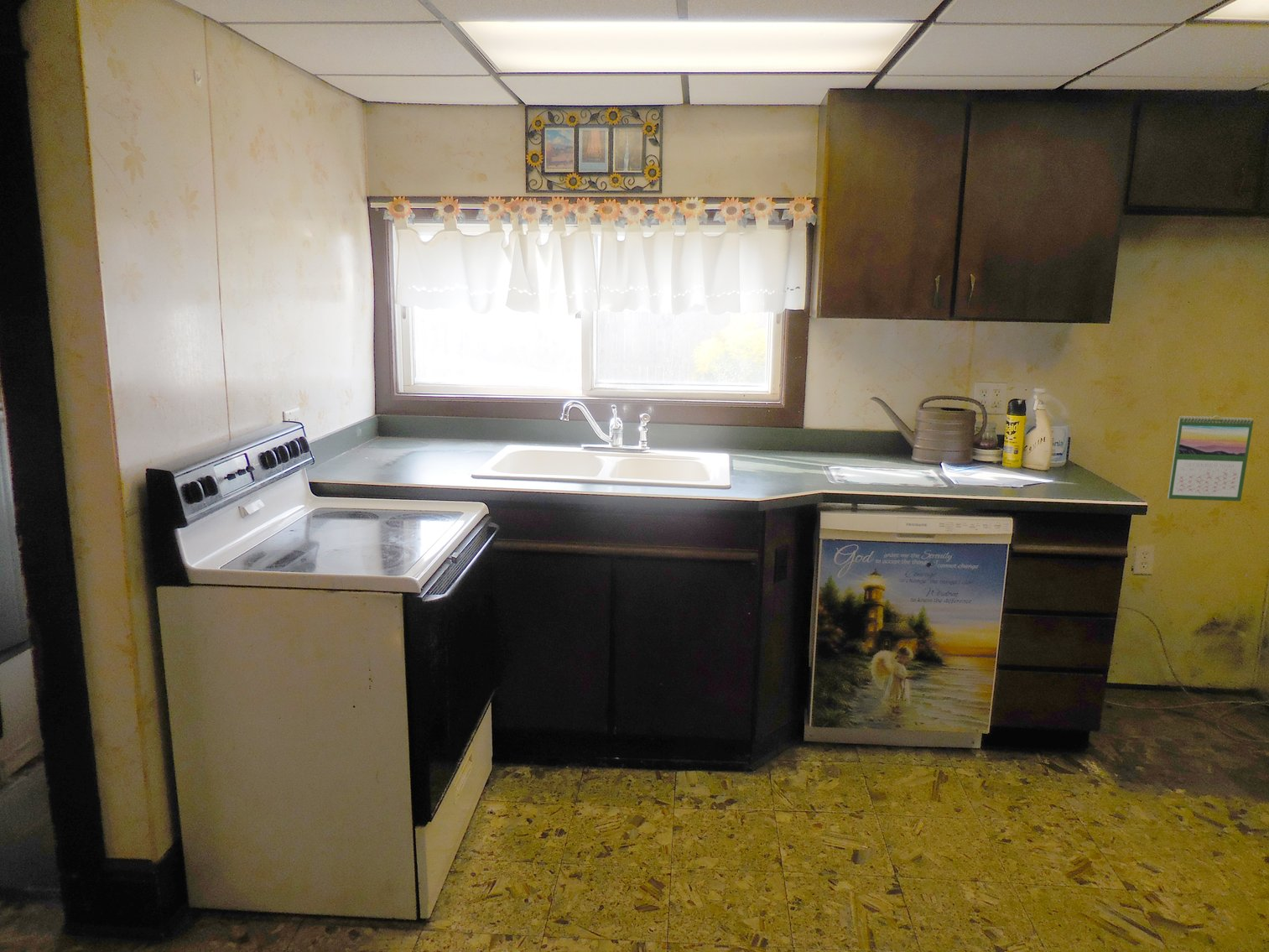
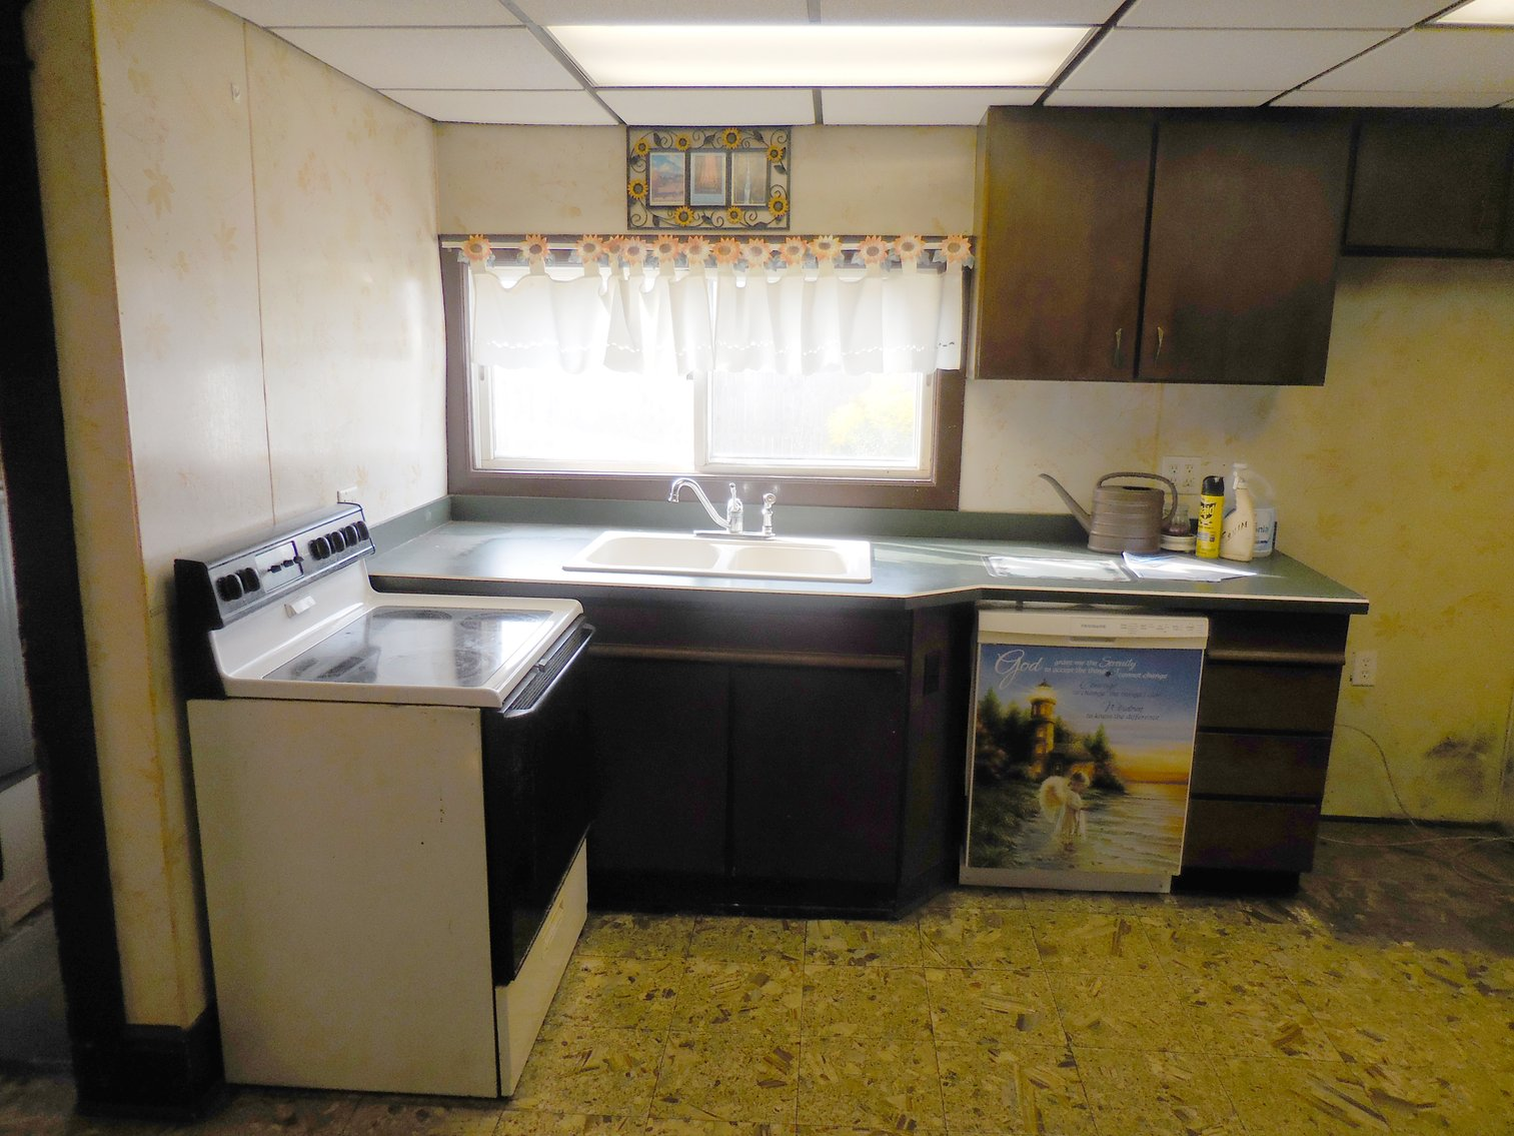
- calendar (1209, 458)
